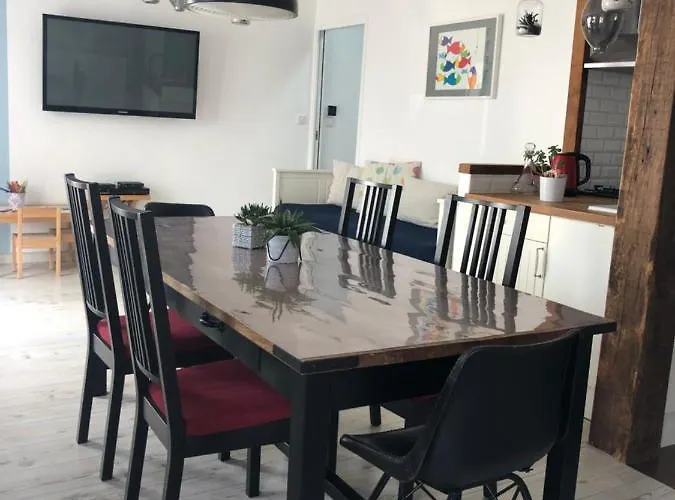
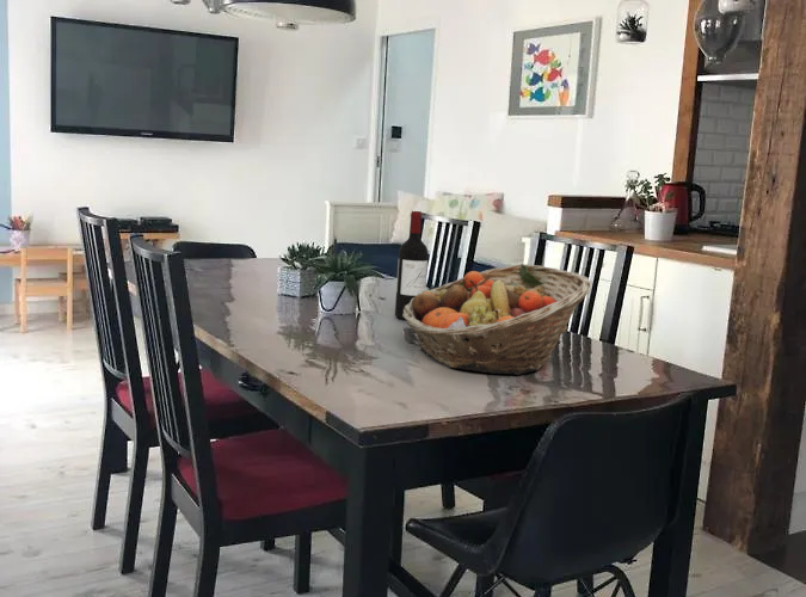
+ fruit basket (493, 313)
+ wine bottle (412, 265)
